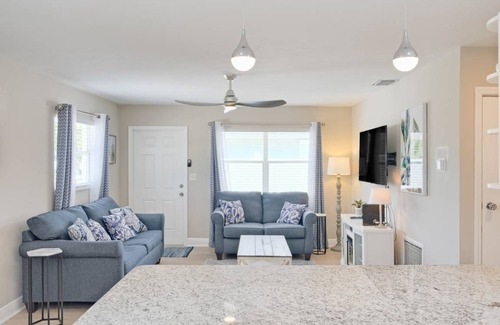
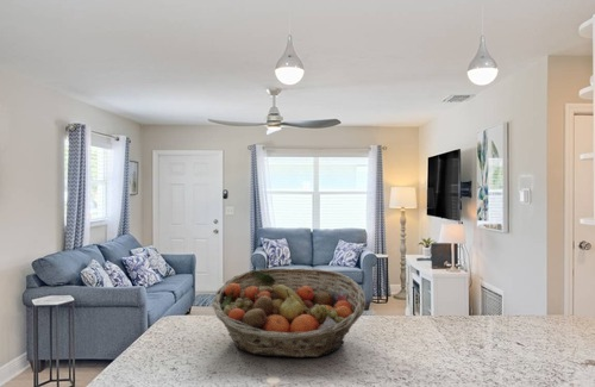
+ fruit basket (288, 308)
